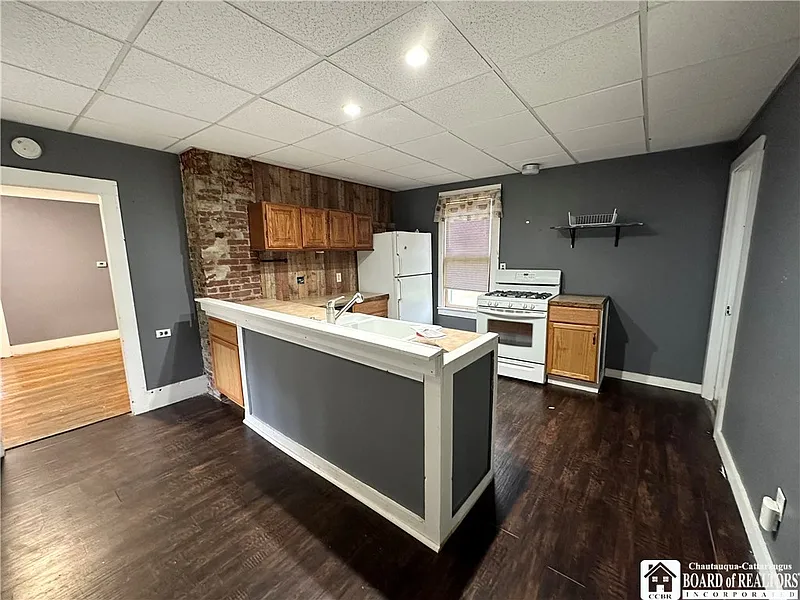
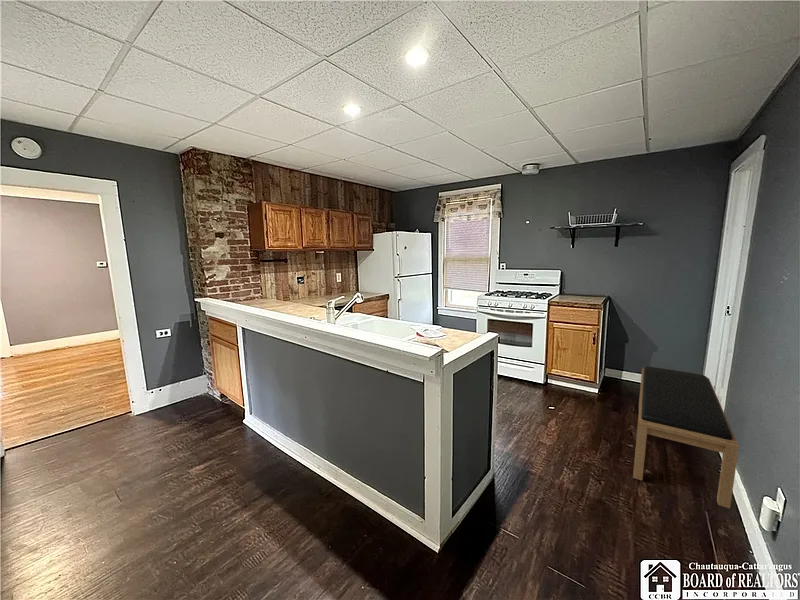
+ bench (676, 418)
